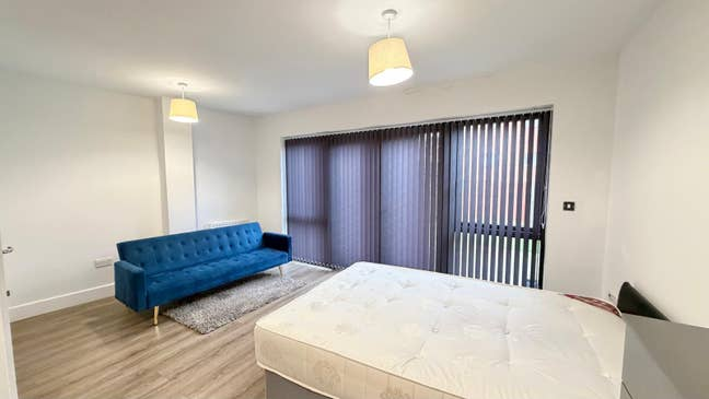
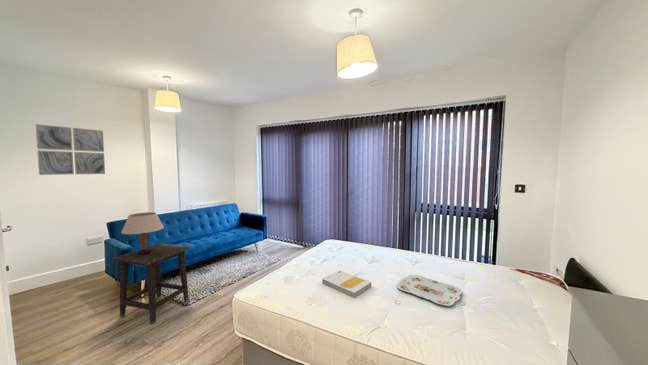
+ side table (155, 280)
+ book (346, 282)
+ wall art (74, 150)
+ serving tray (428, 289)
+ table lamp (143, 233)
